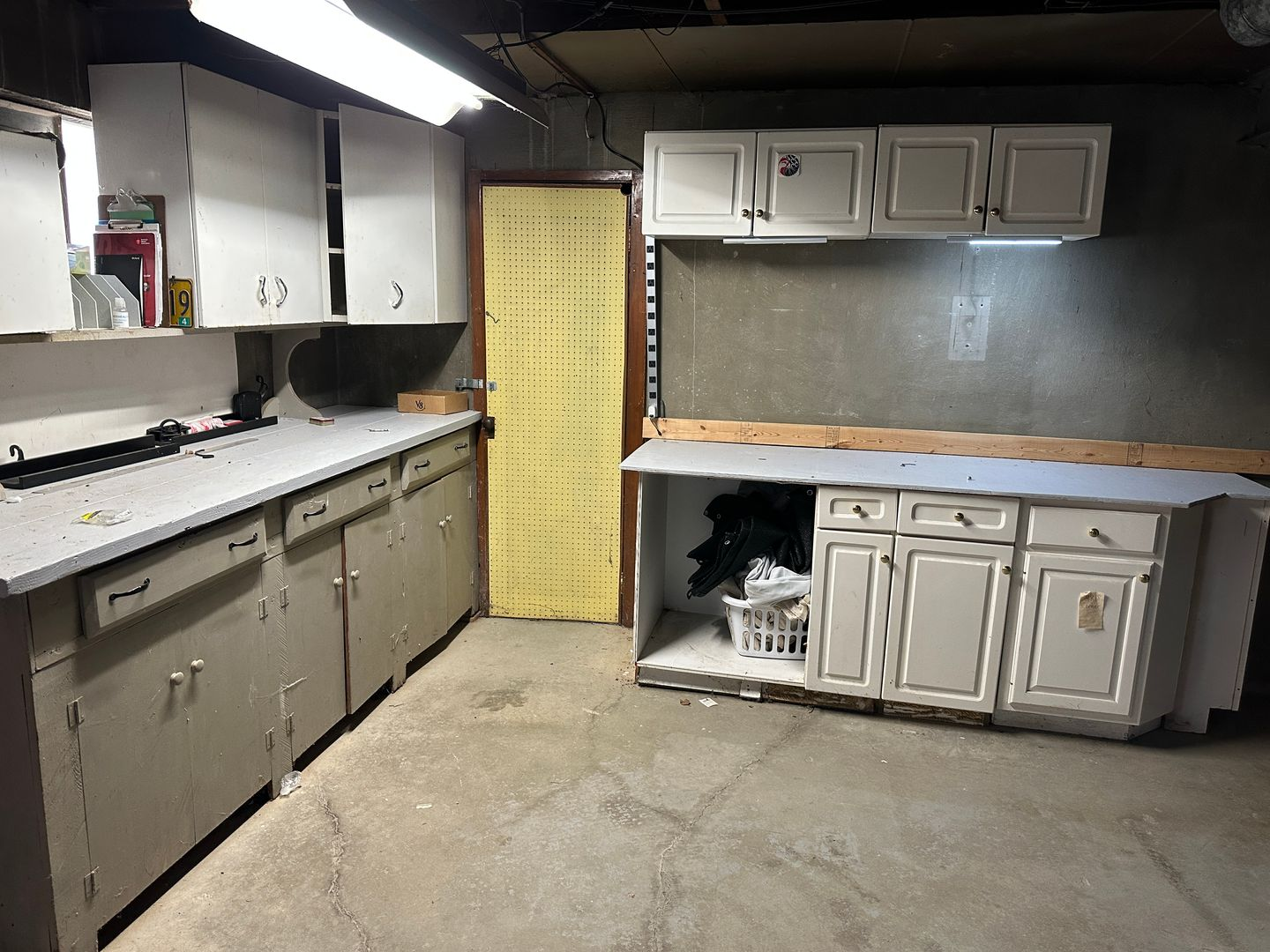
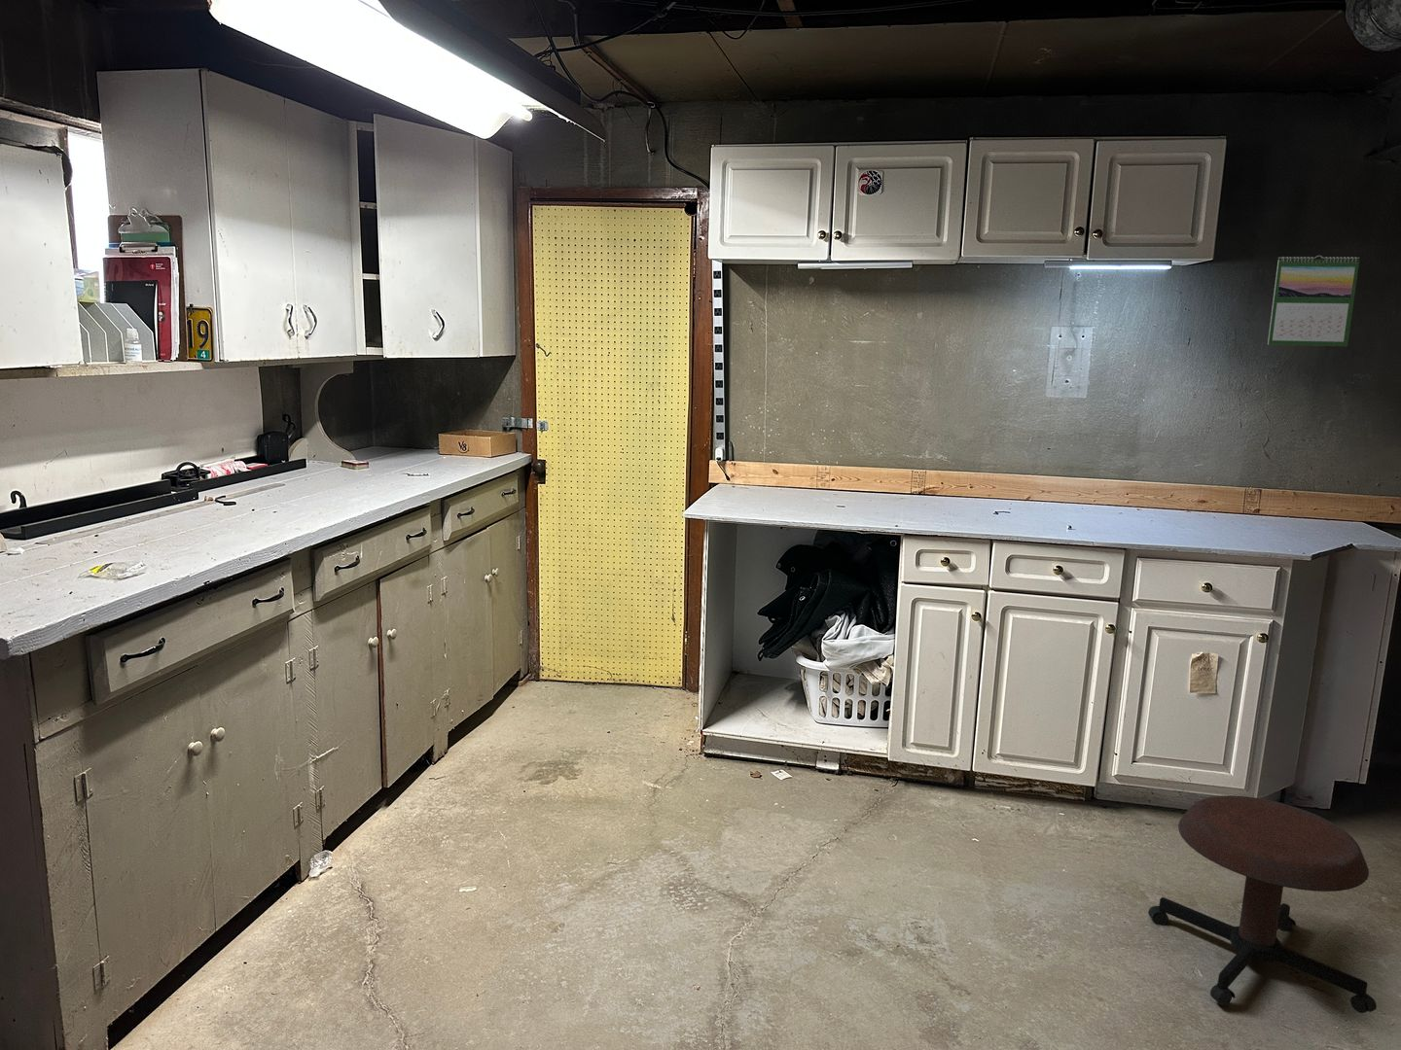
+ calendar (1313, 300)
+ stool (1262, 894)
